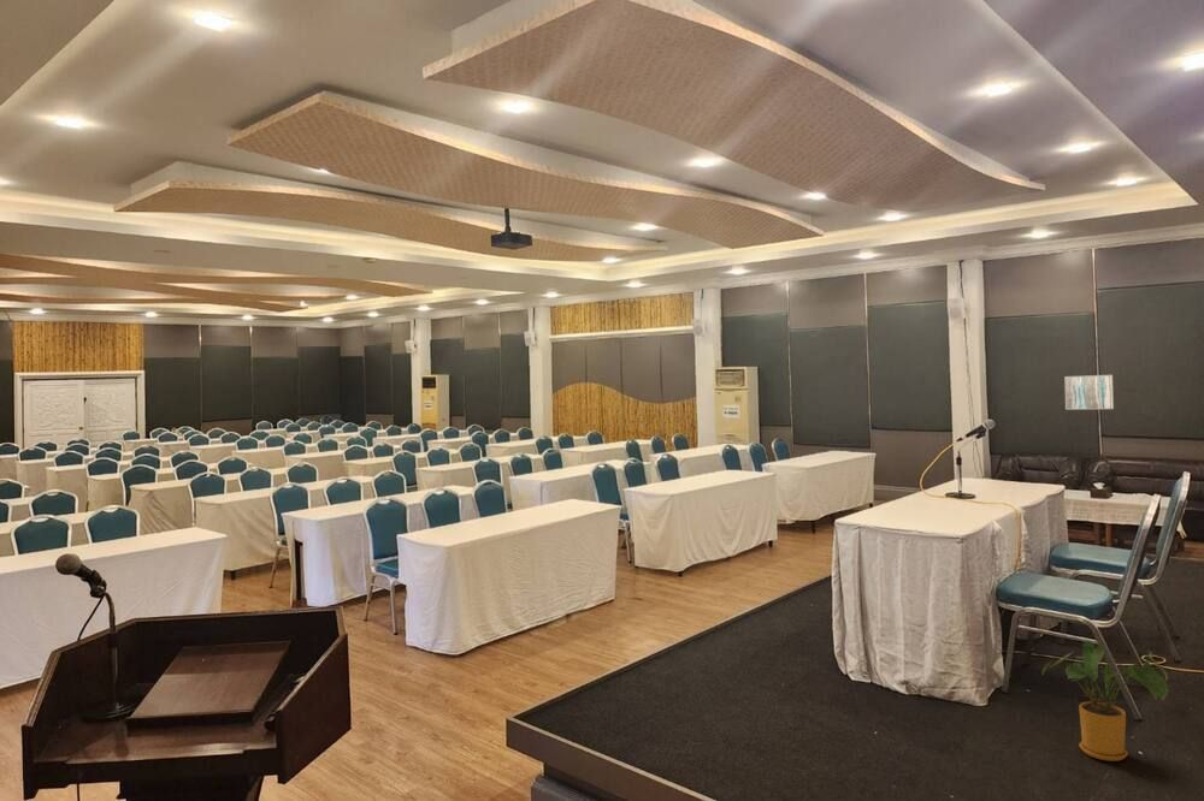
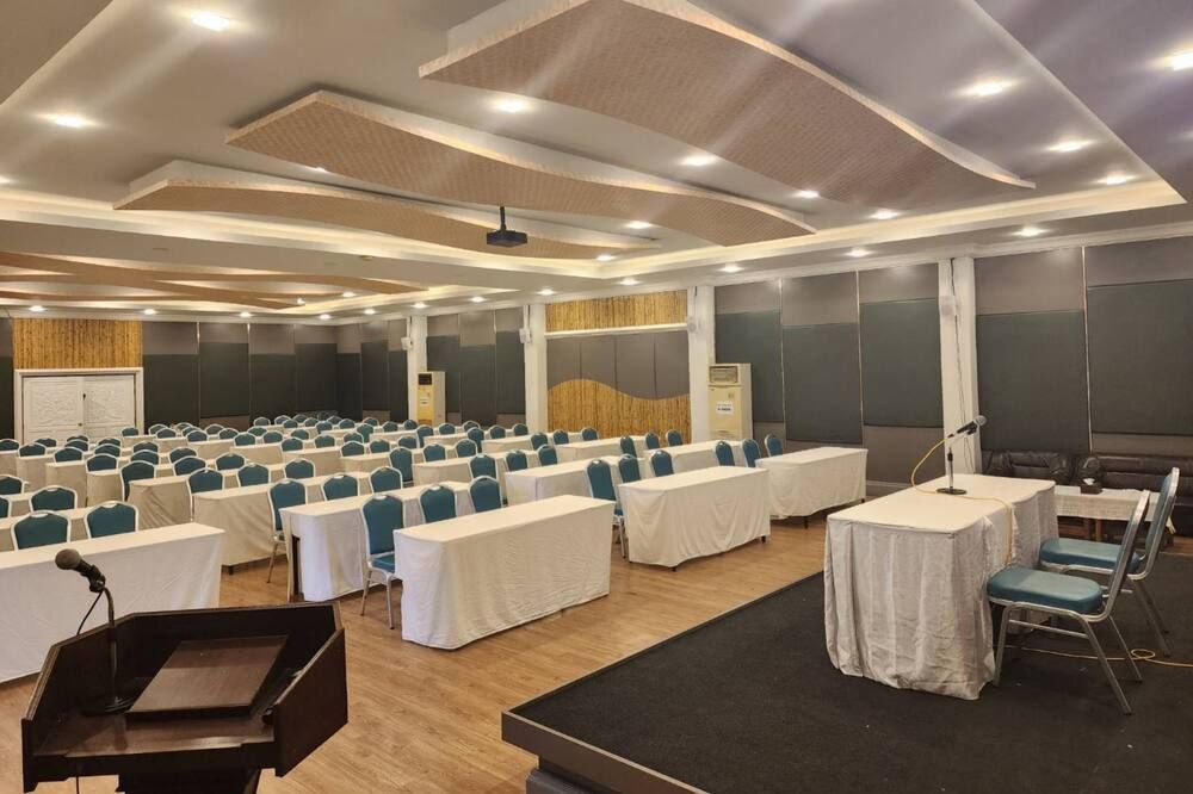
- house plant (1106, 698)
- wall art (1088, 392)
